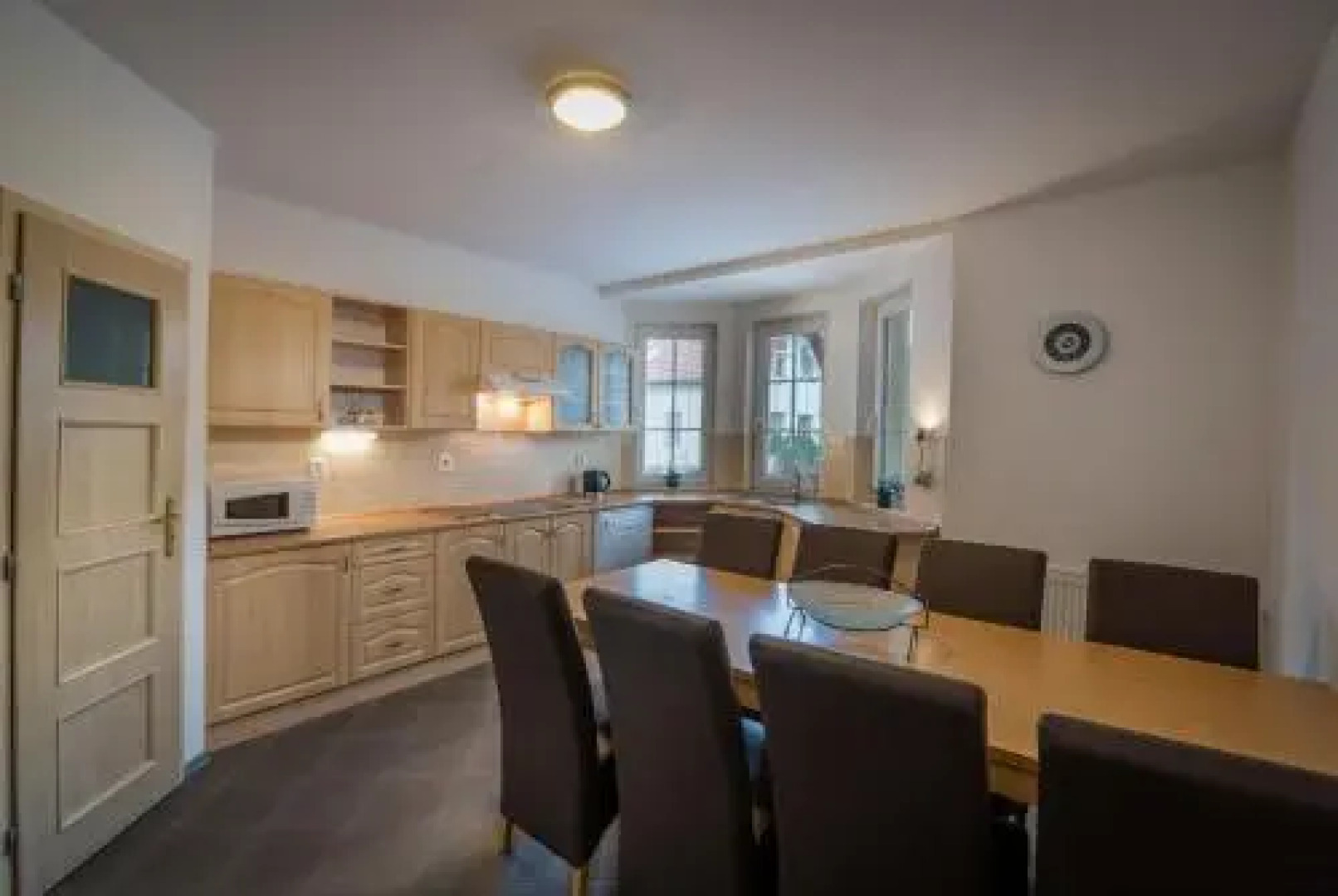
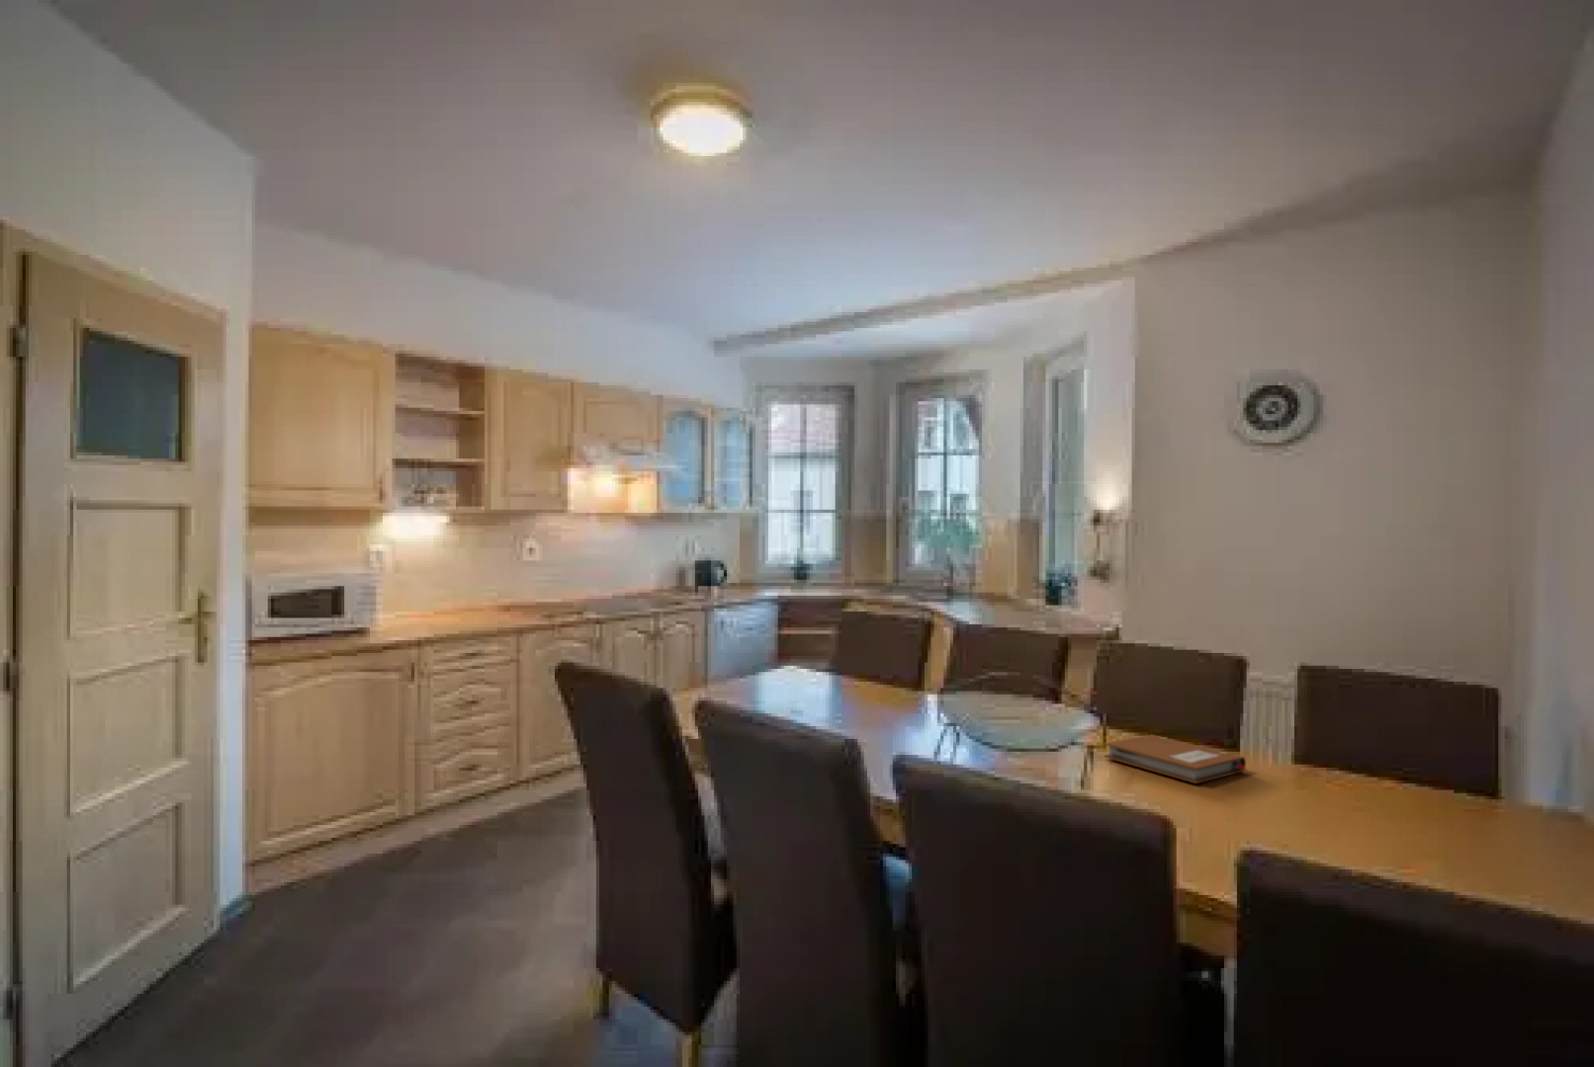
+ notebook (1176, 756)
